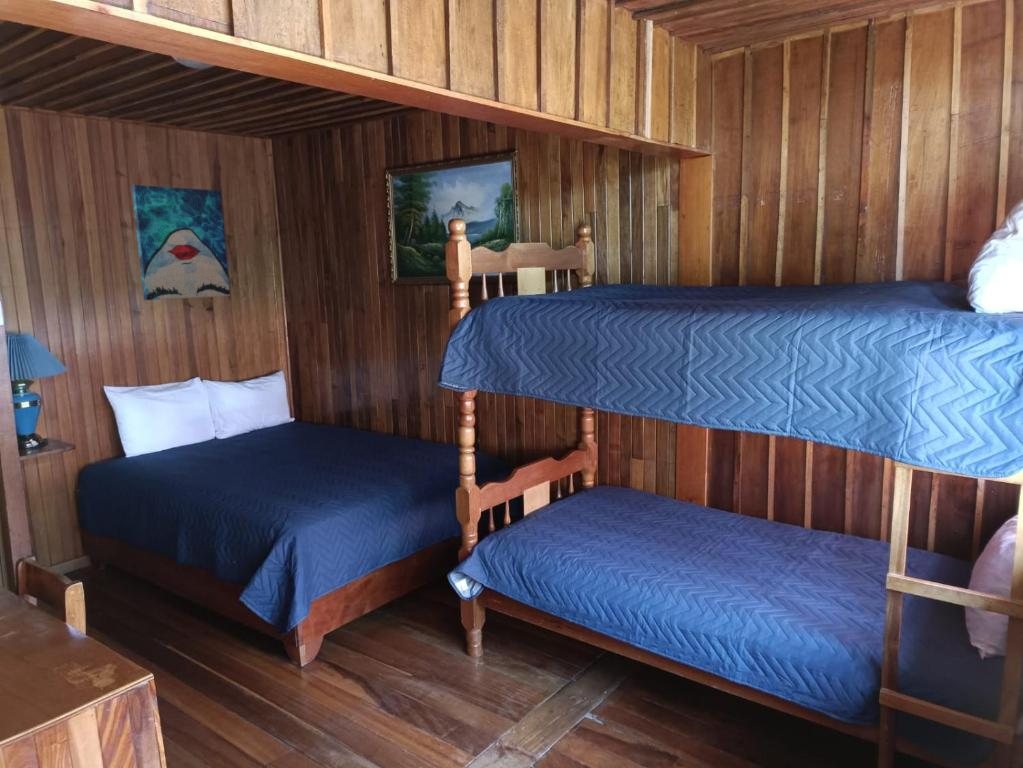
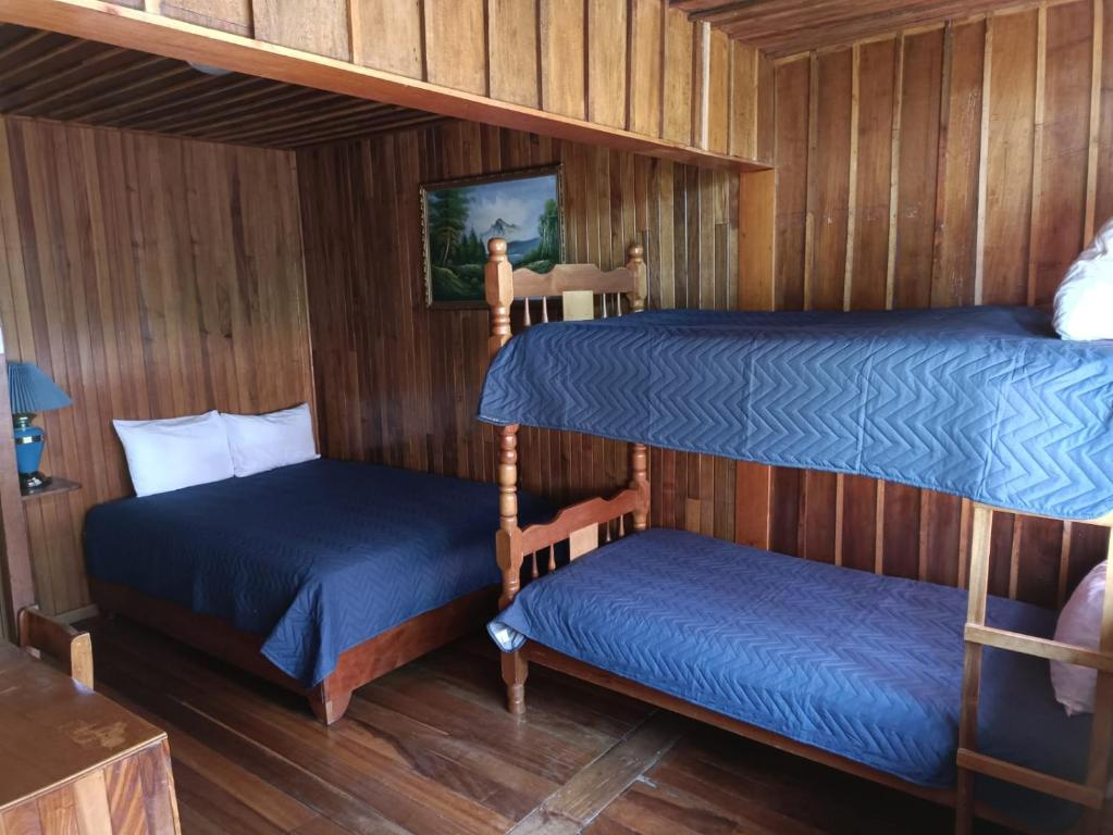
- wall art (183, 243)
